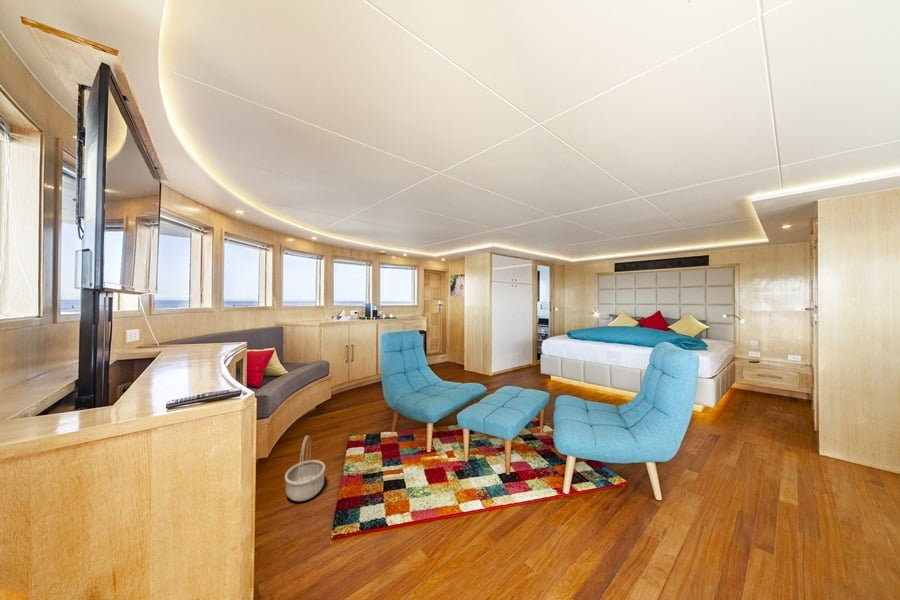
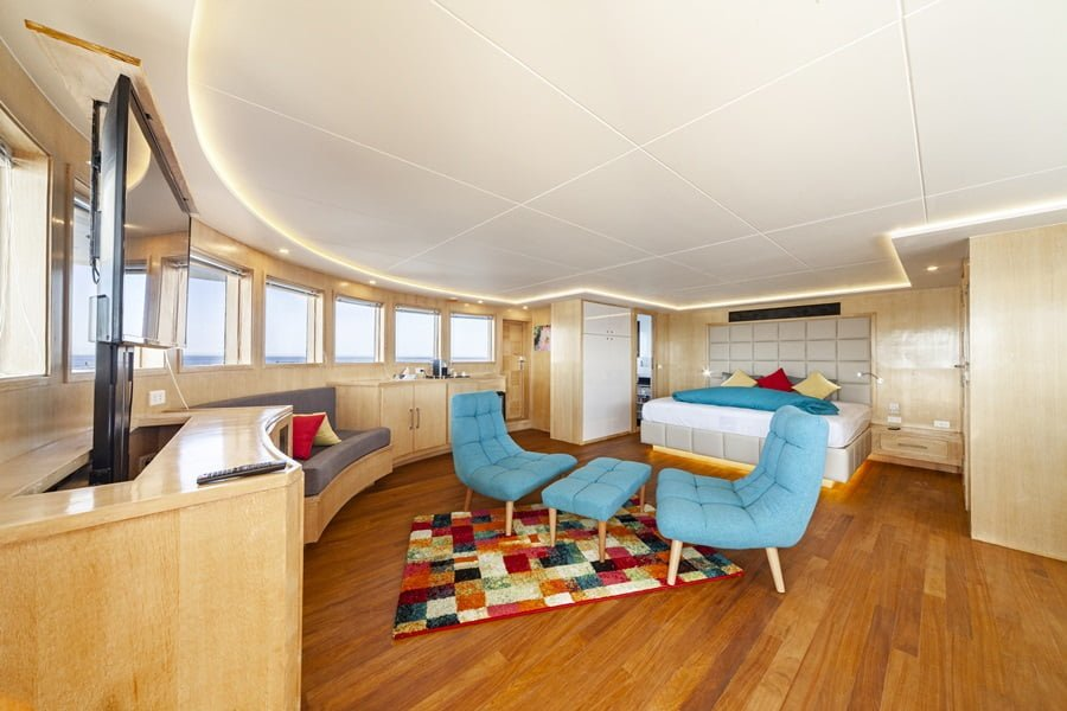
- basket (305, 464)
